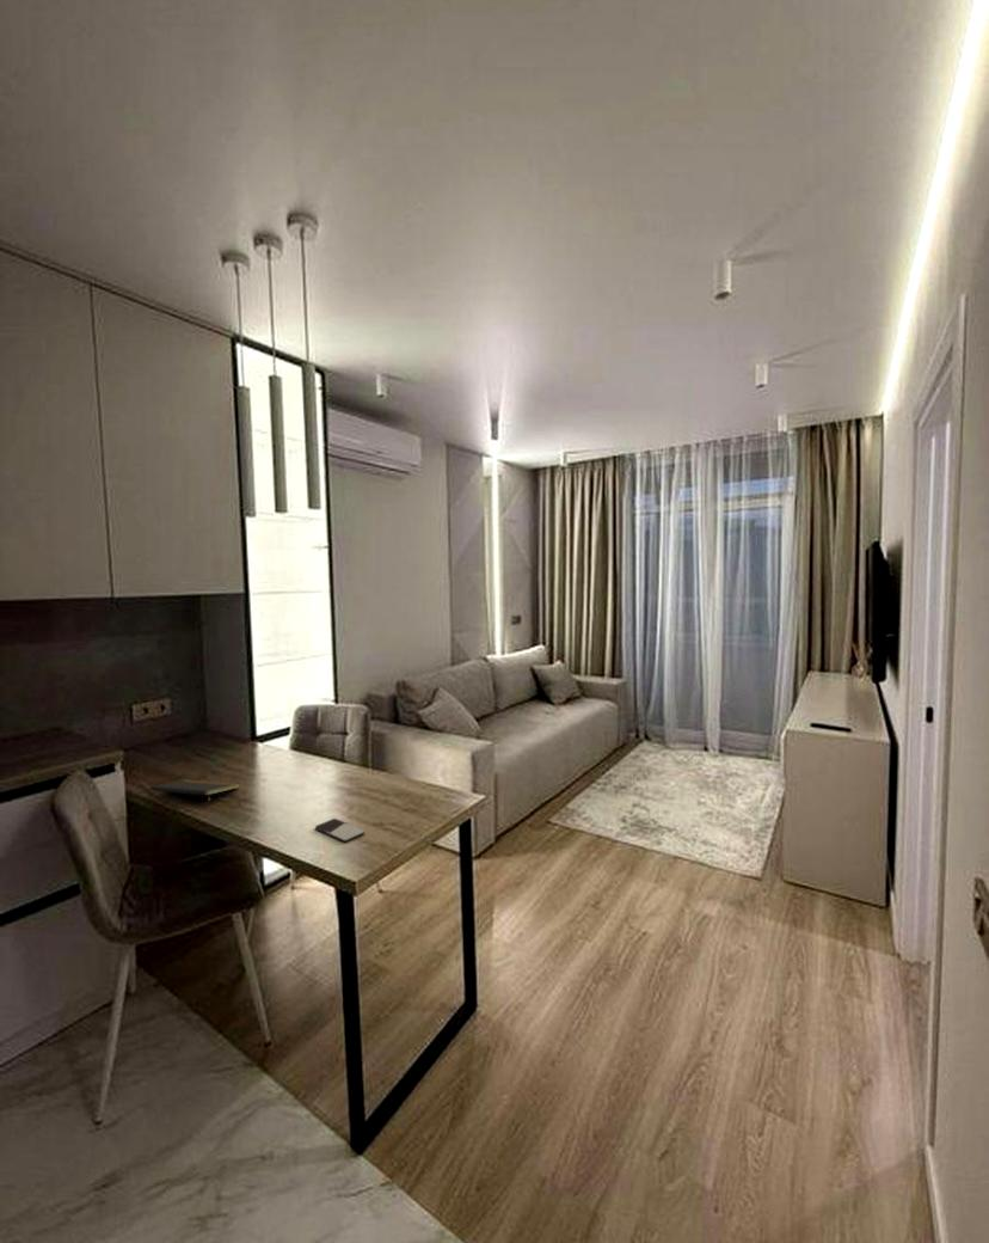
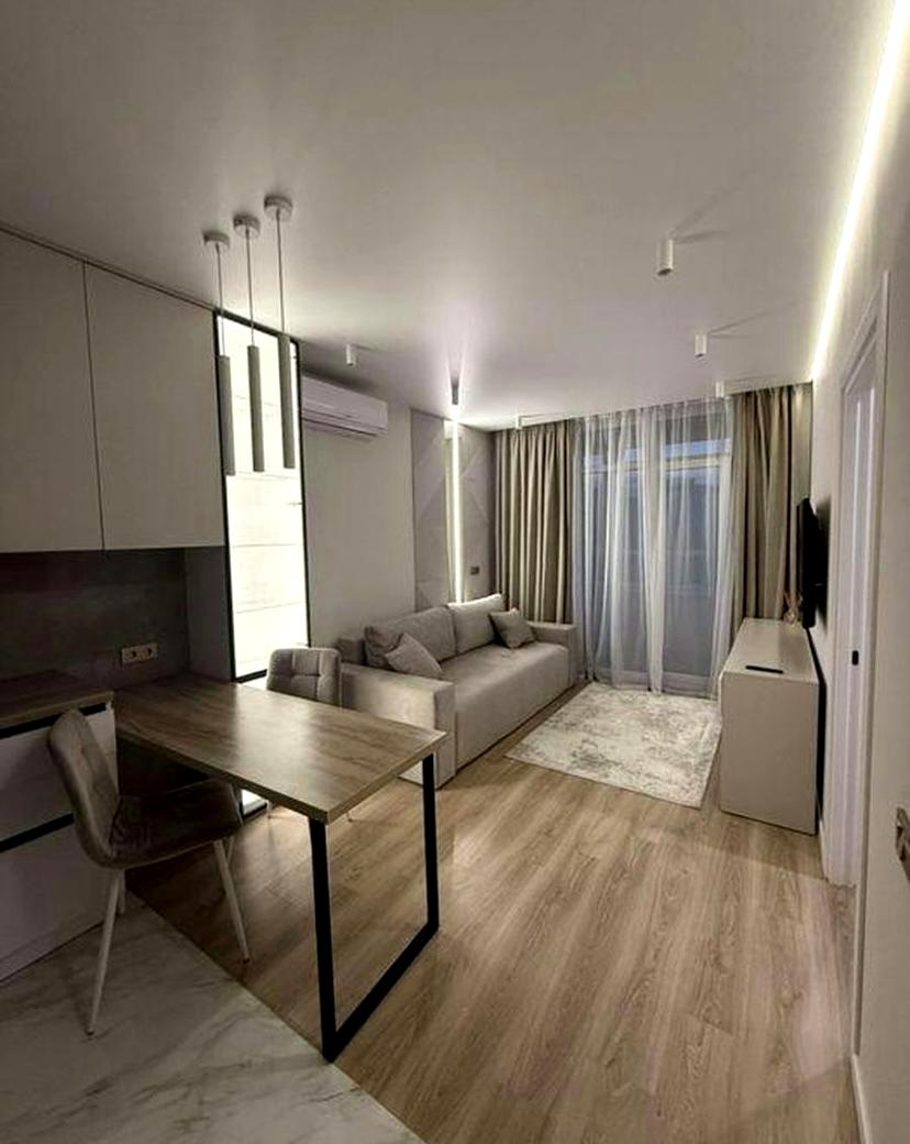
- notepad (196, 786)
- smartphone (339, 829)
